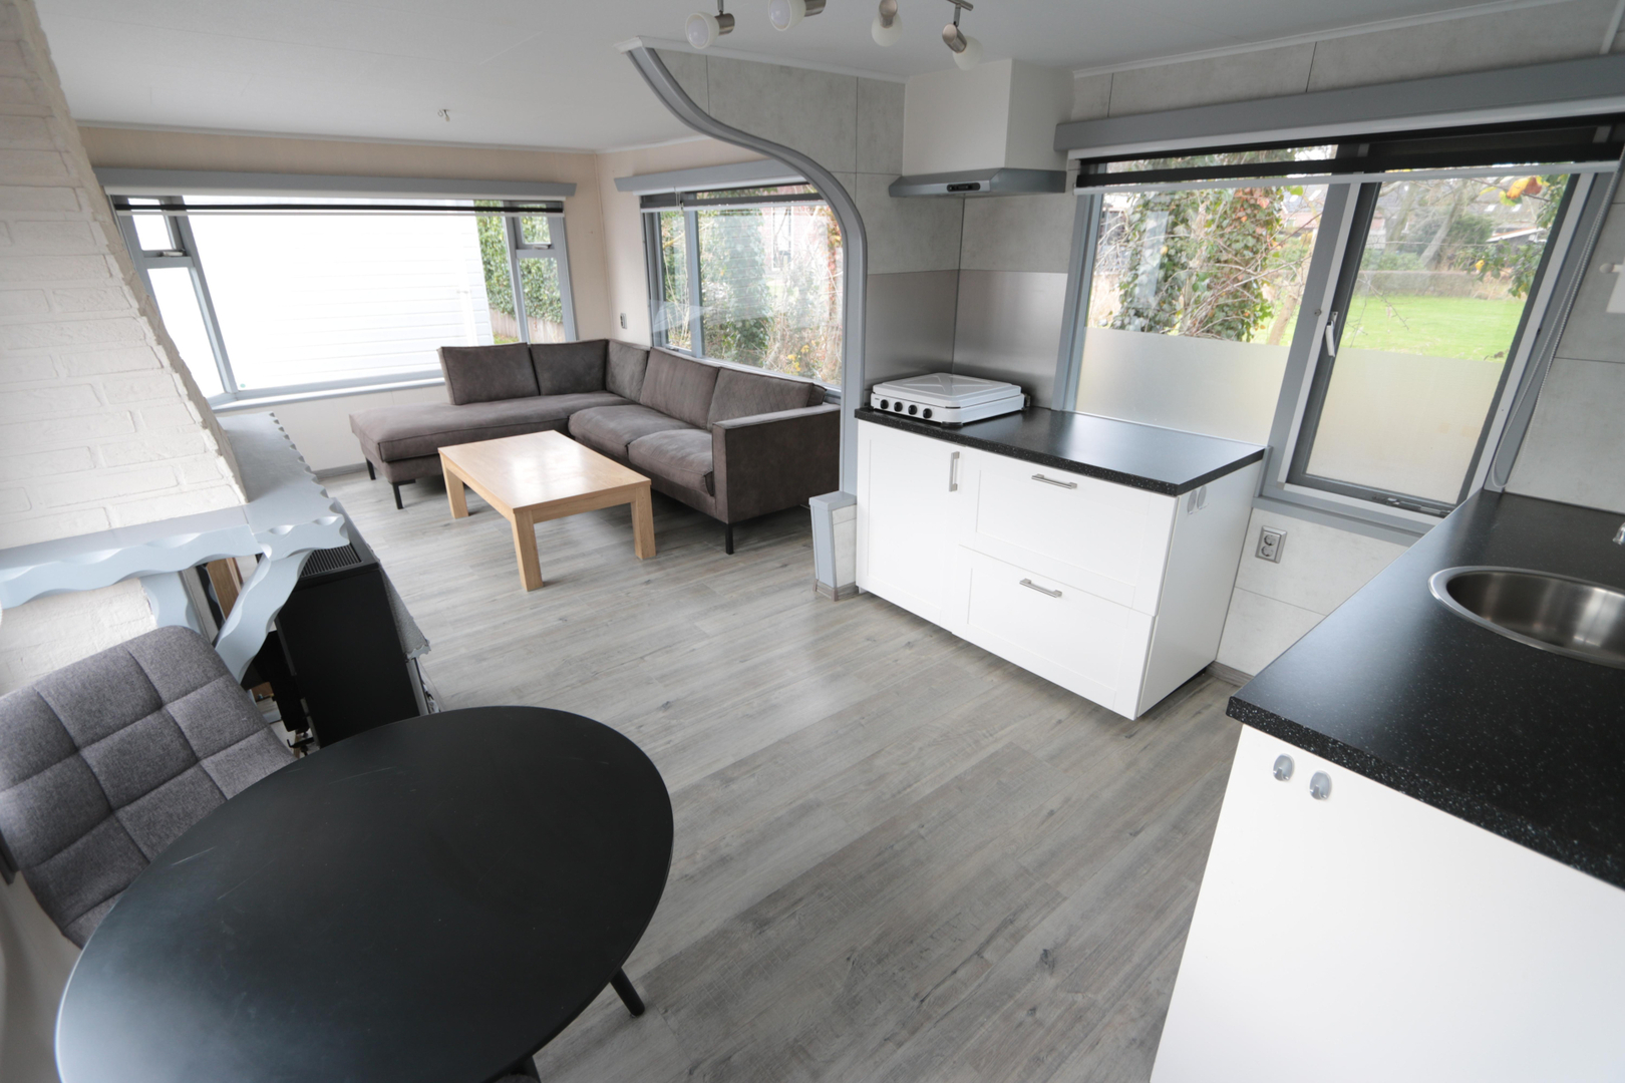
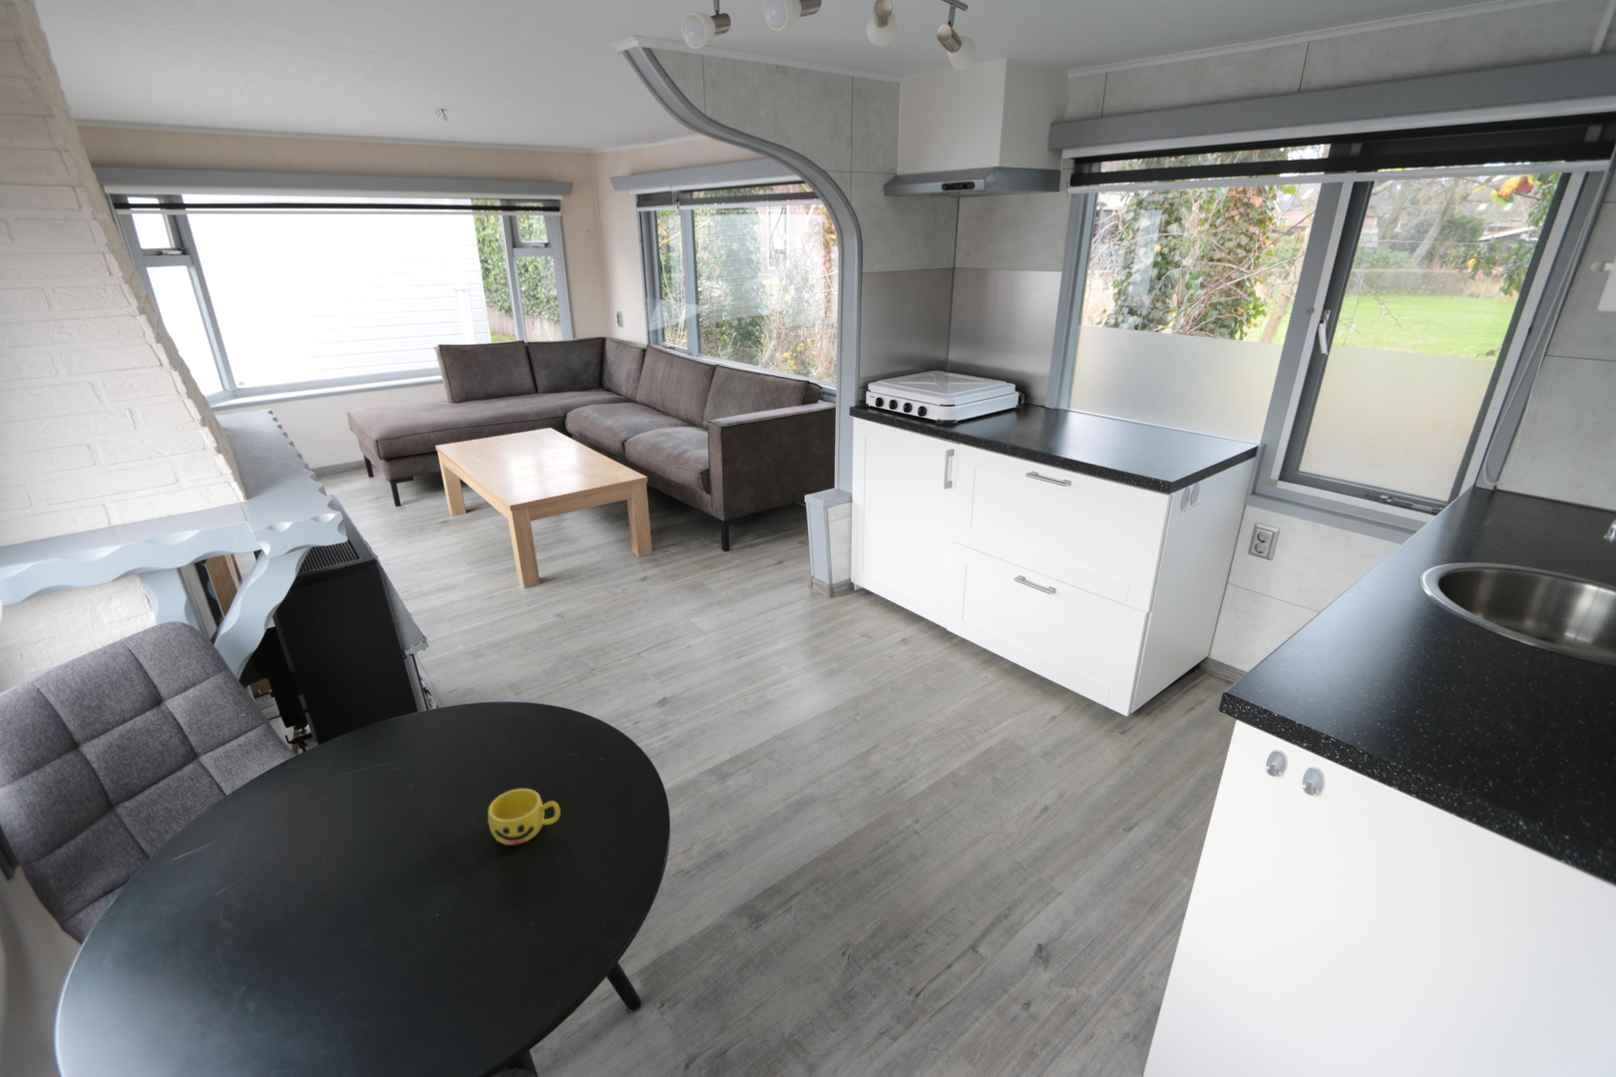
+ cup (524, 816)
